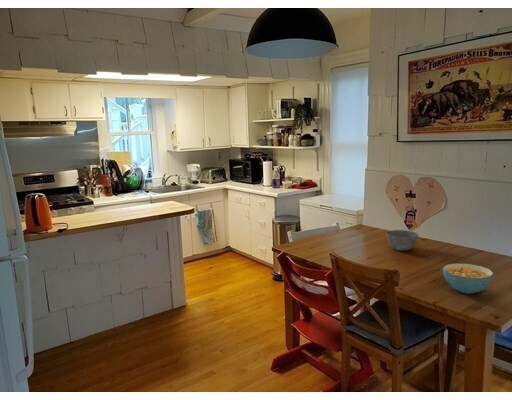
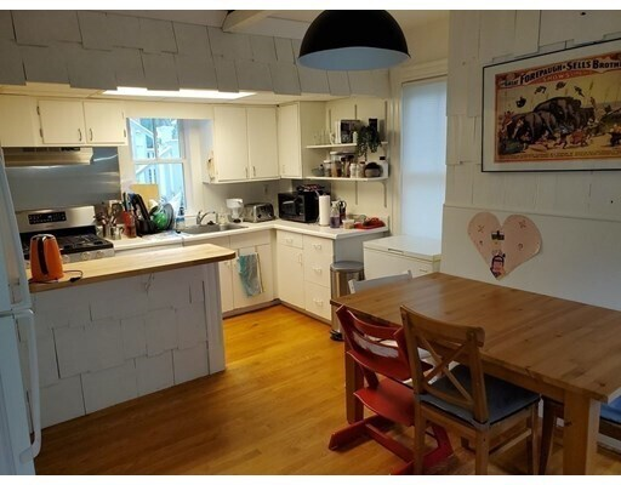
- cereal bowl (467, 280)
- bowl (401, 241)
